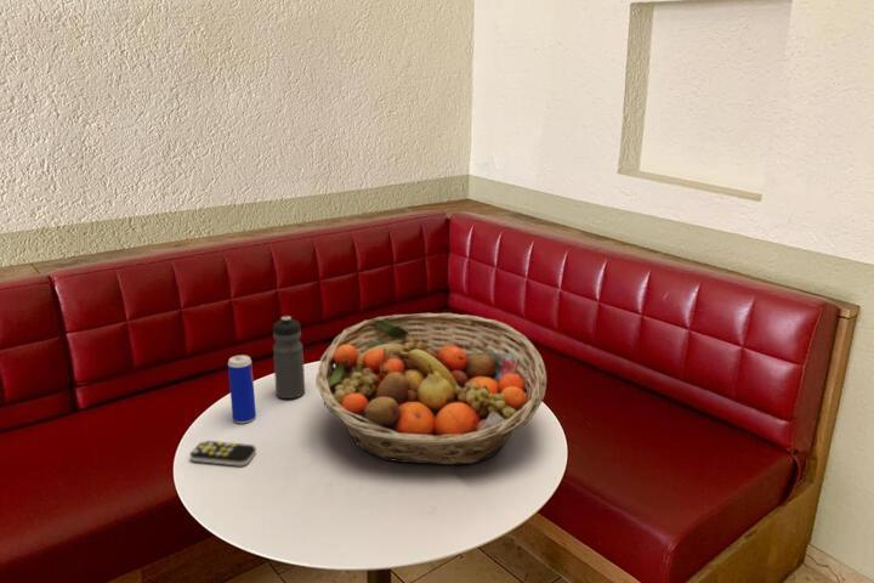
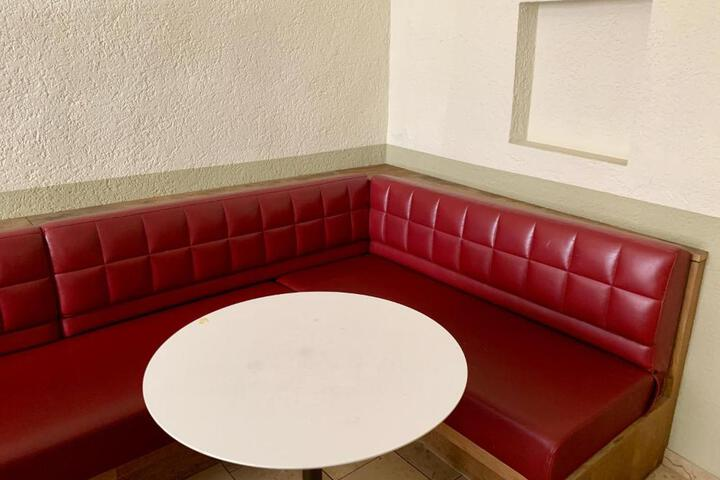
- fruit basket (430, 385)
- remote control (223, 452)
- beverage can (242, 389)
- water bottle (288, 356)
